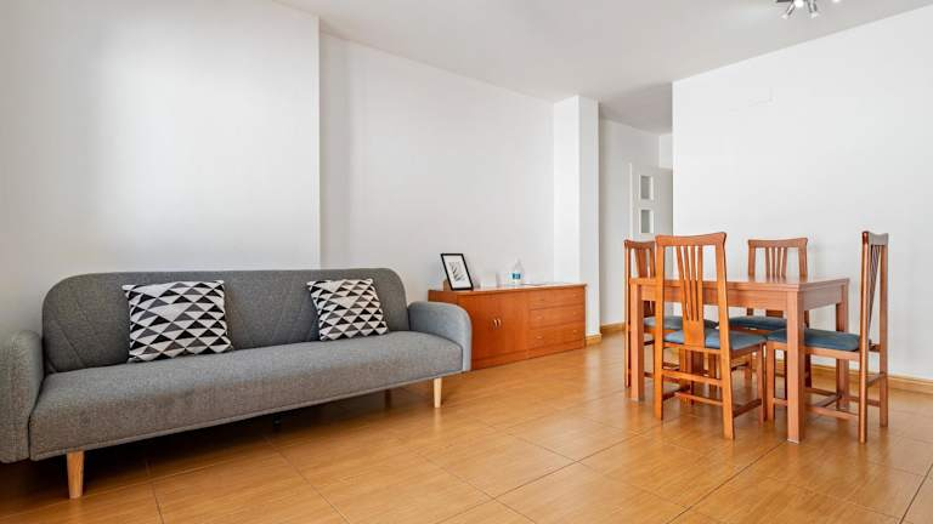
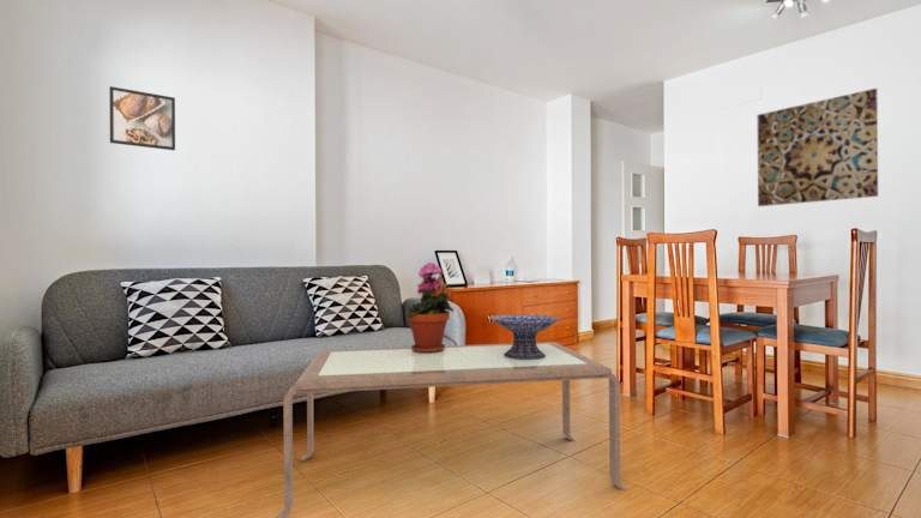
+ coffee table (451, 385)
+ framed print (143, 119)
+ wall art (812, 152)
+ potted plant (429, 306)
+ decorative bowl (524, 336)
